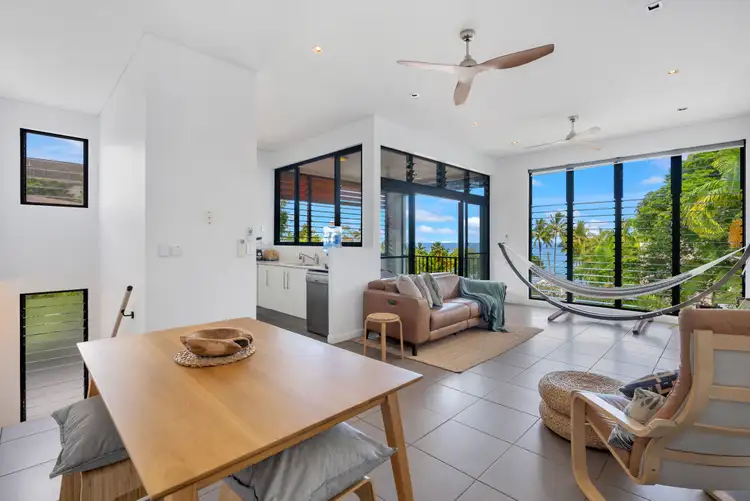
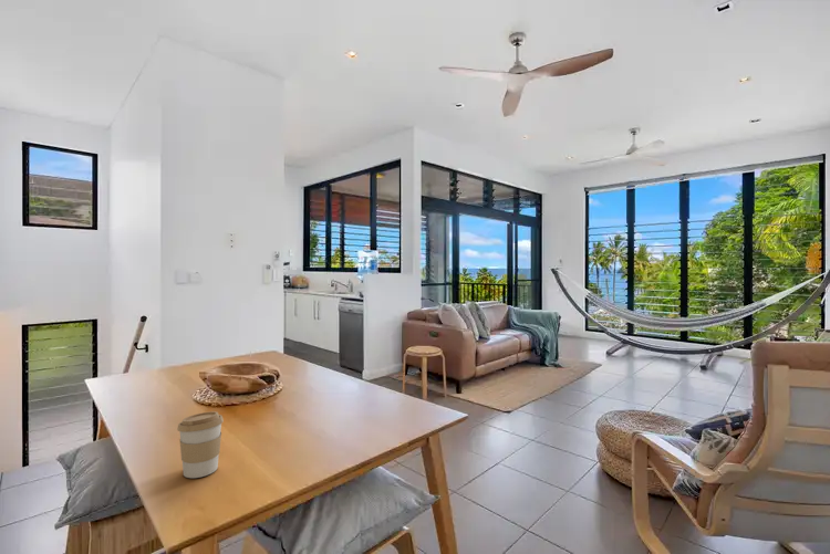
+ coffee cup (200, 442)
